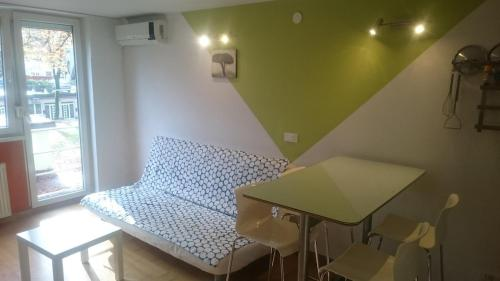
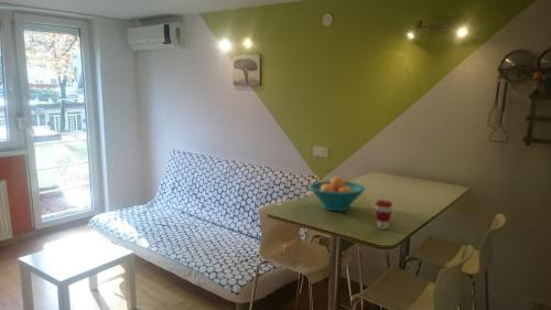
+ coffee cup (382, 214)
+ fruit bowl (336, 192)
